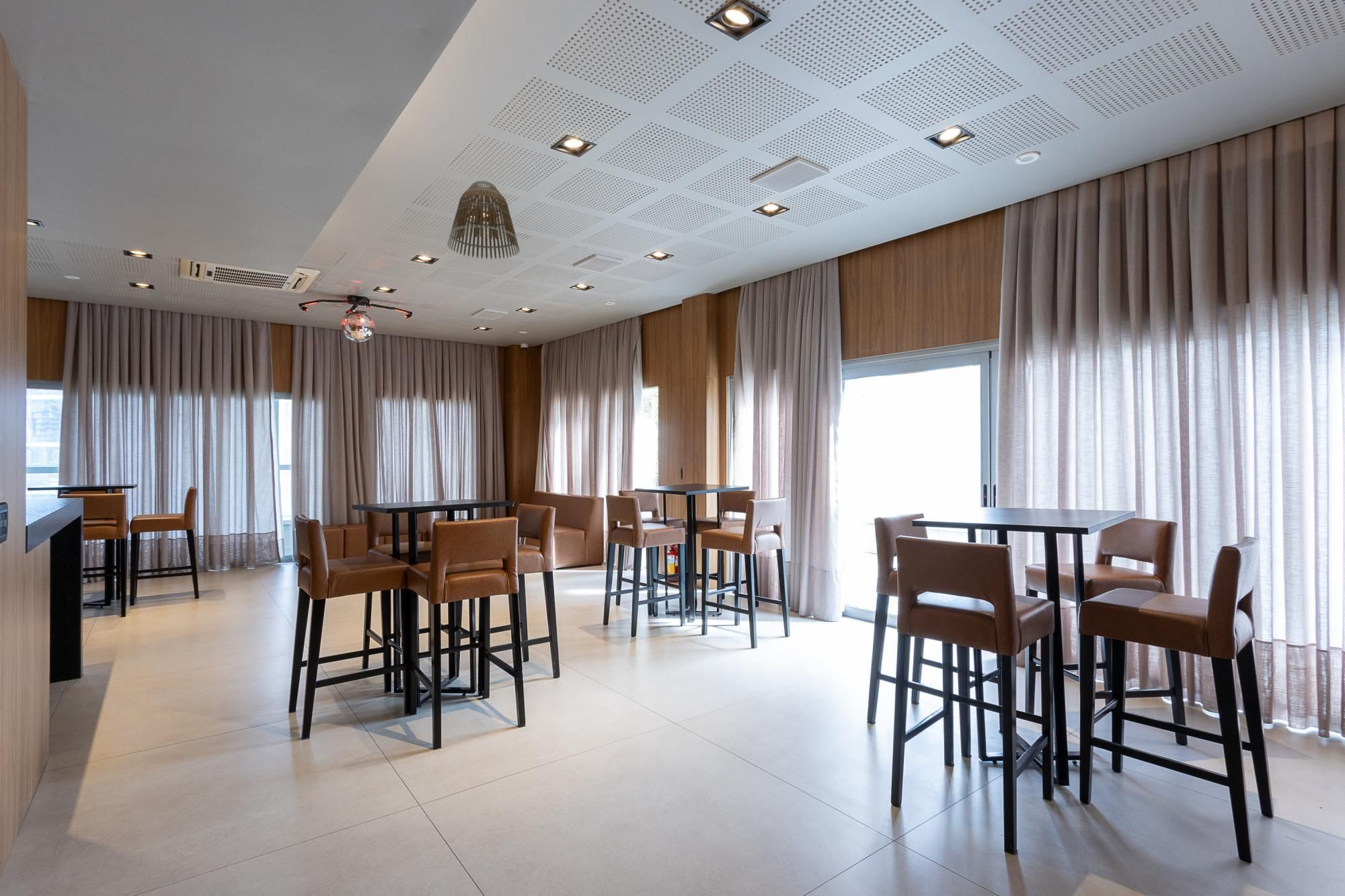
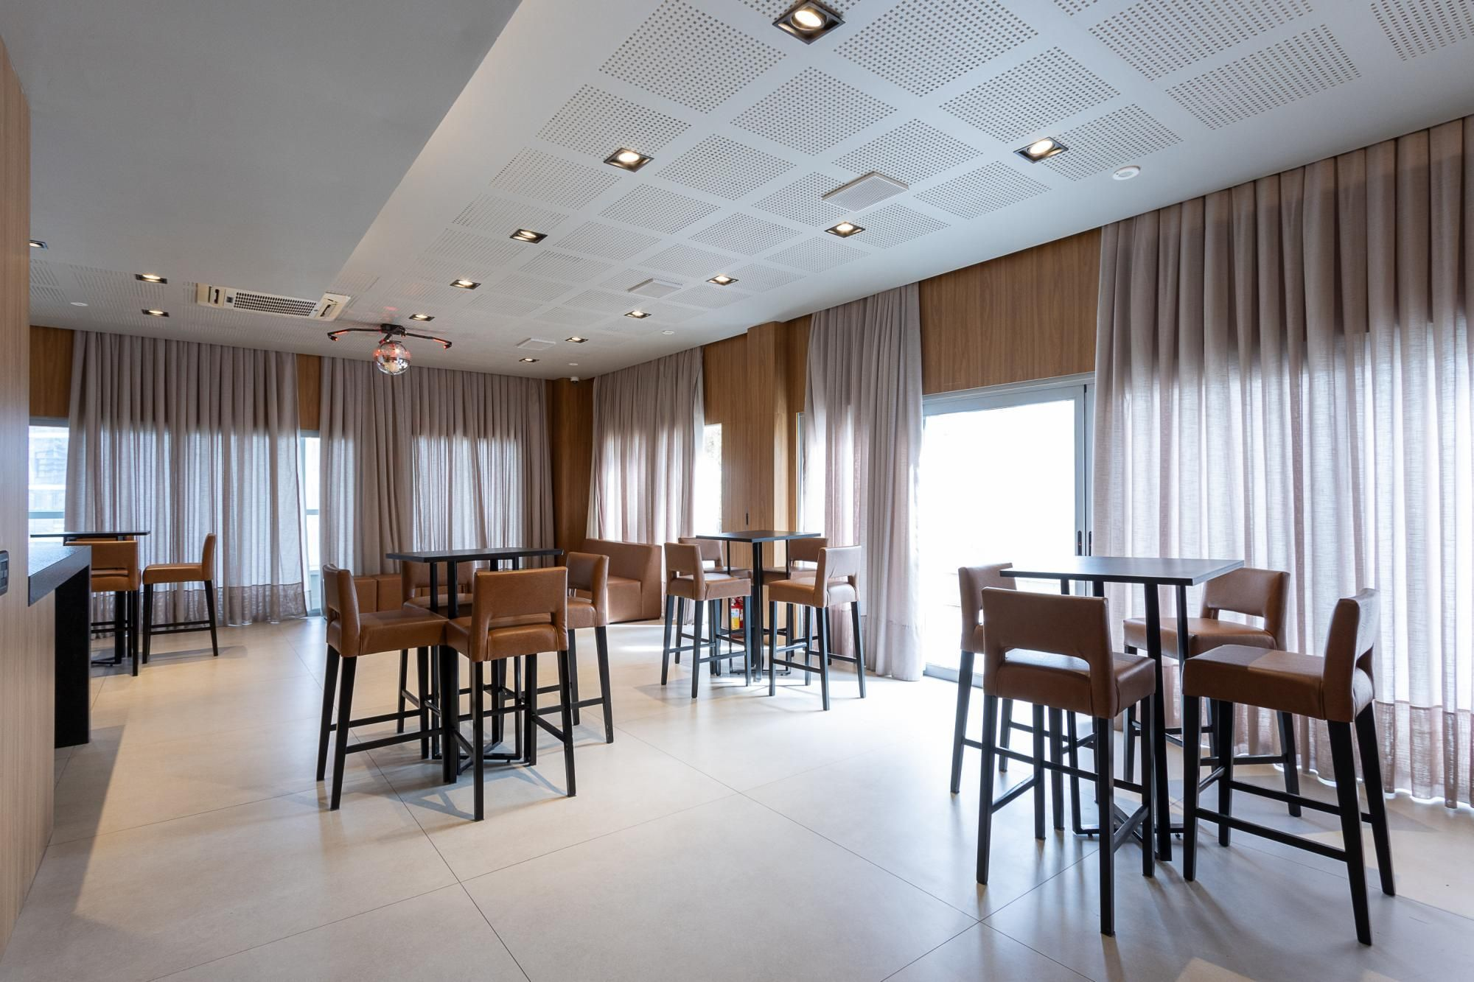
- lamp shade (483, 216)
